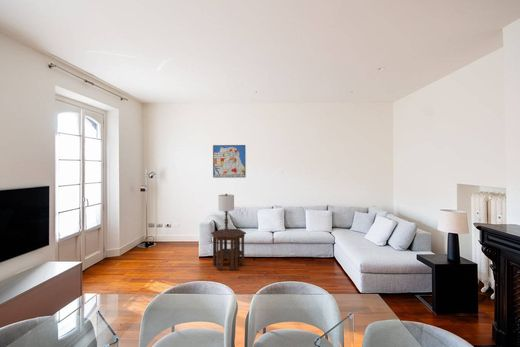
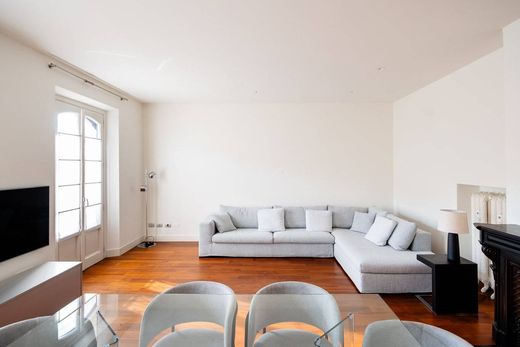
- wall art (229, 161)
- side table (228, 249)
- lamp (226, 212)
